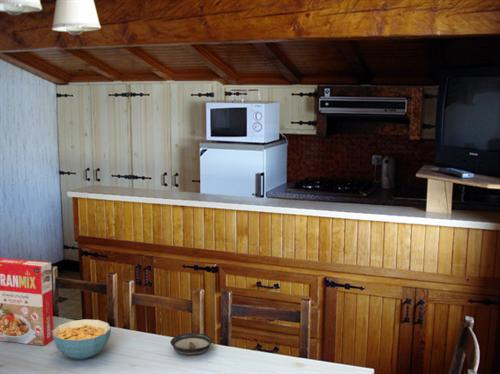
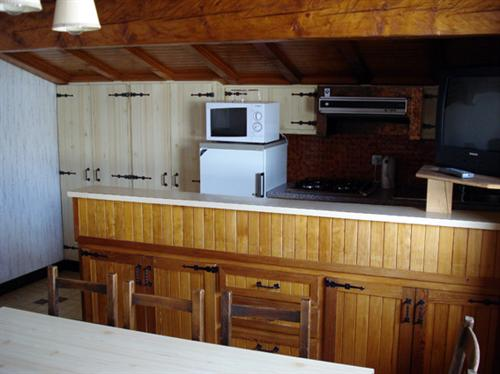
- saucer (191, 345)
- cereal bowl (82, 342)
- cereal box (20, 301)
